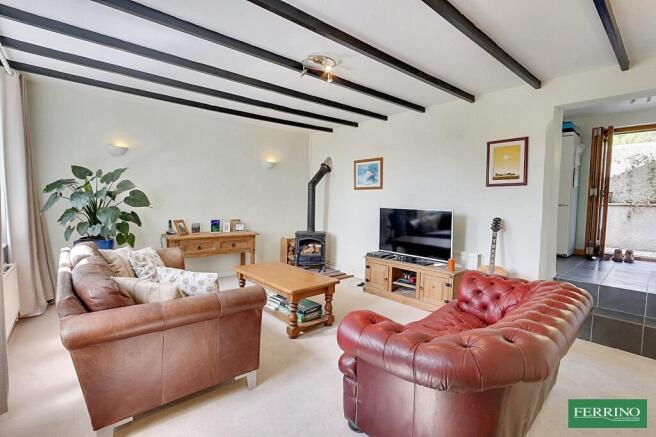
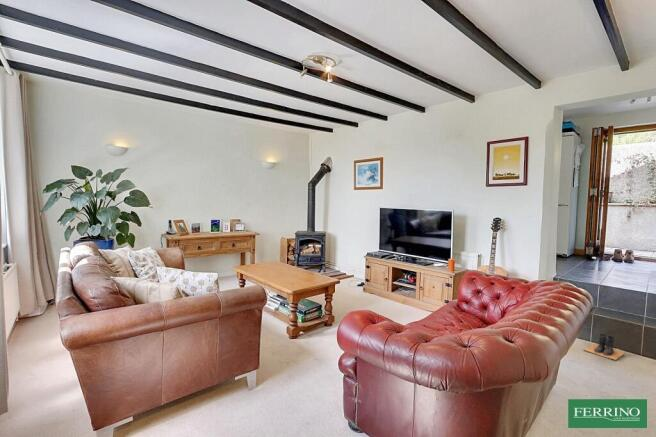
+ boots (604, 344)
